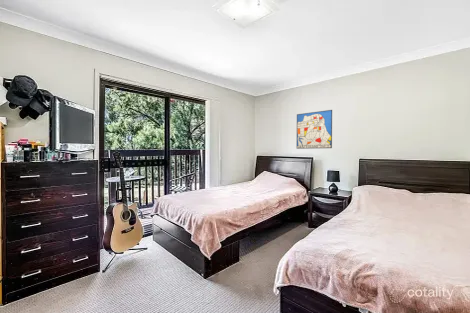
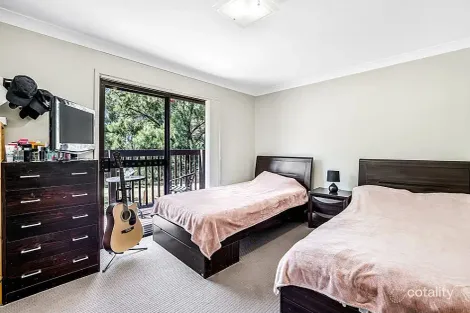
- wall art (313, 130)
